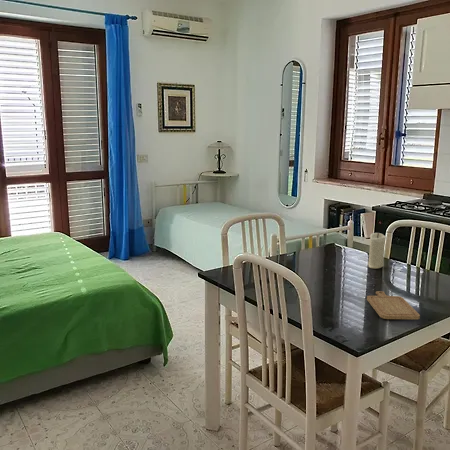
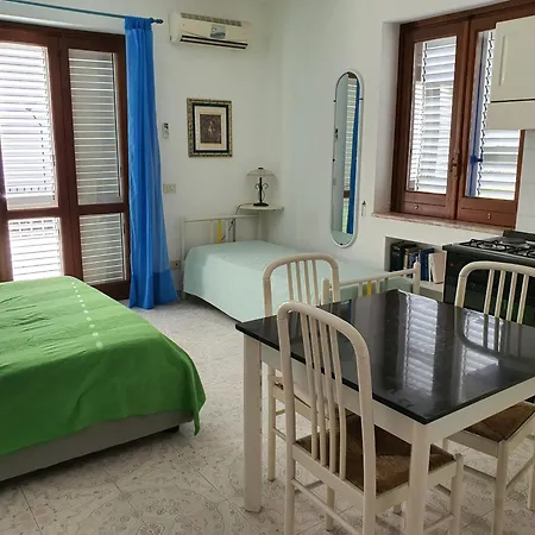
- chopping board (389, 304)
- candle (376, 249)
